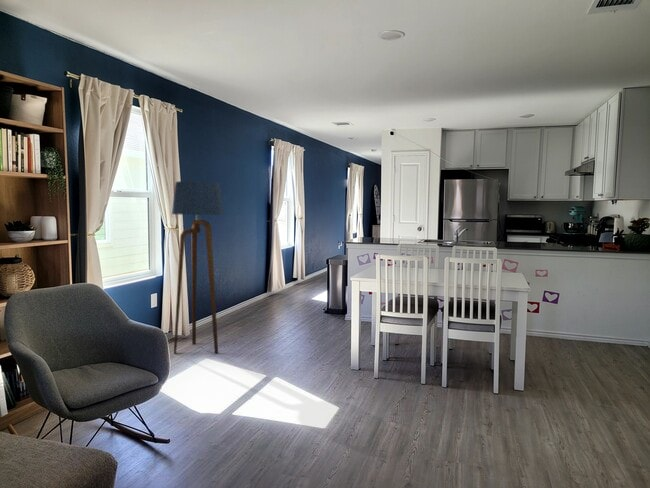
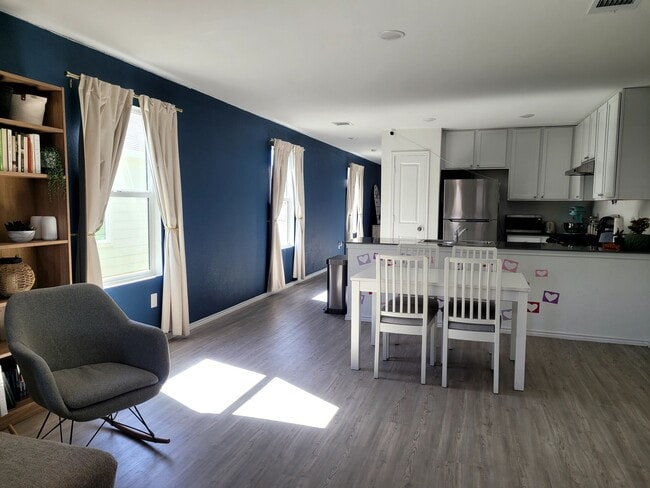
- floor lamp (196, 267)
